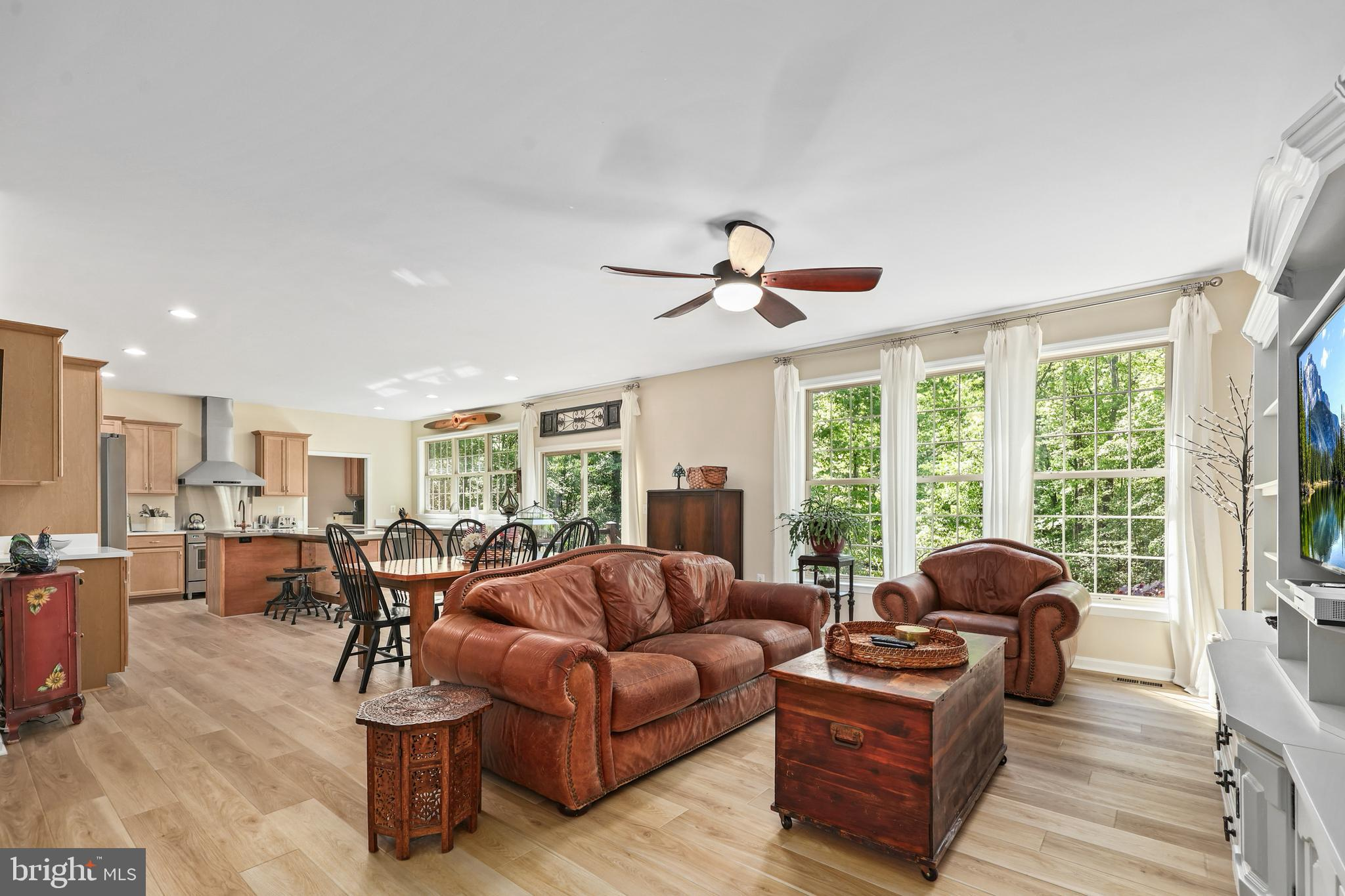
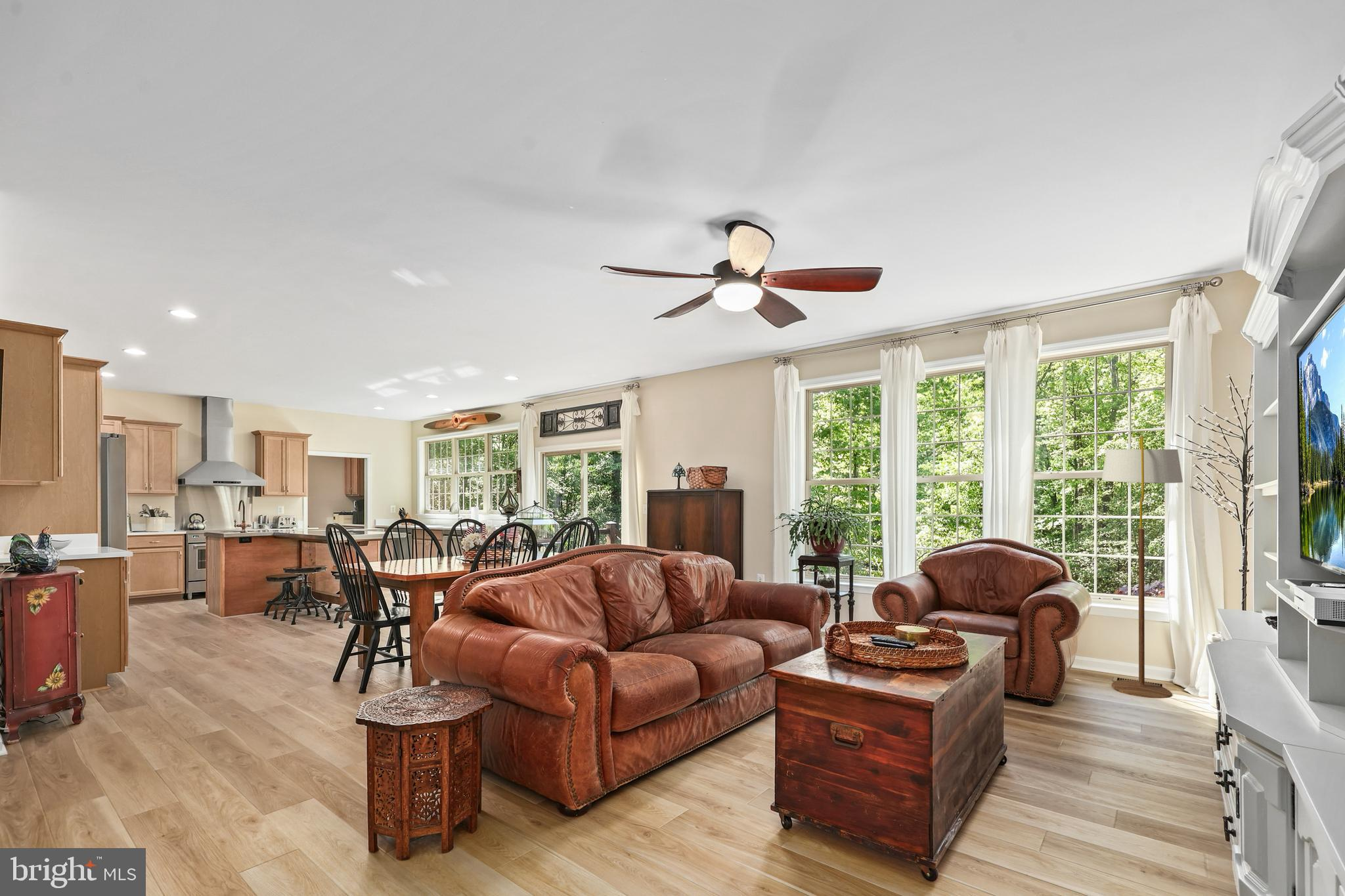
+ floor lamp (1141, 563)
